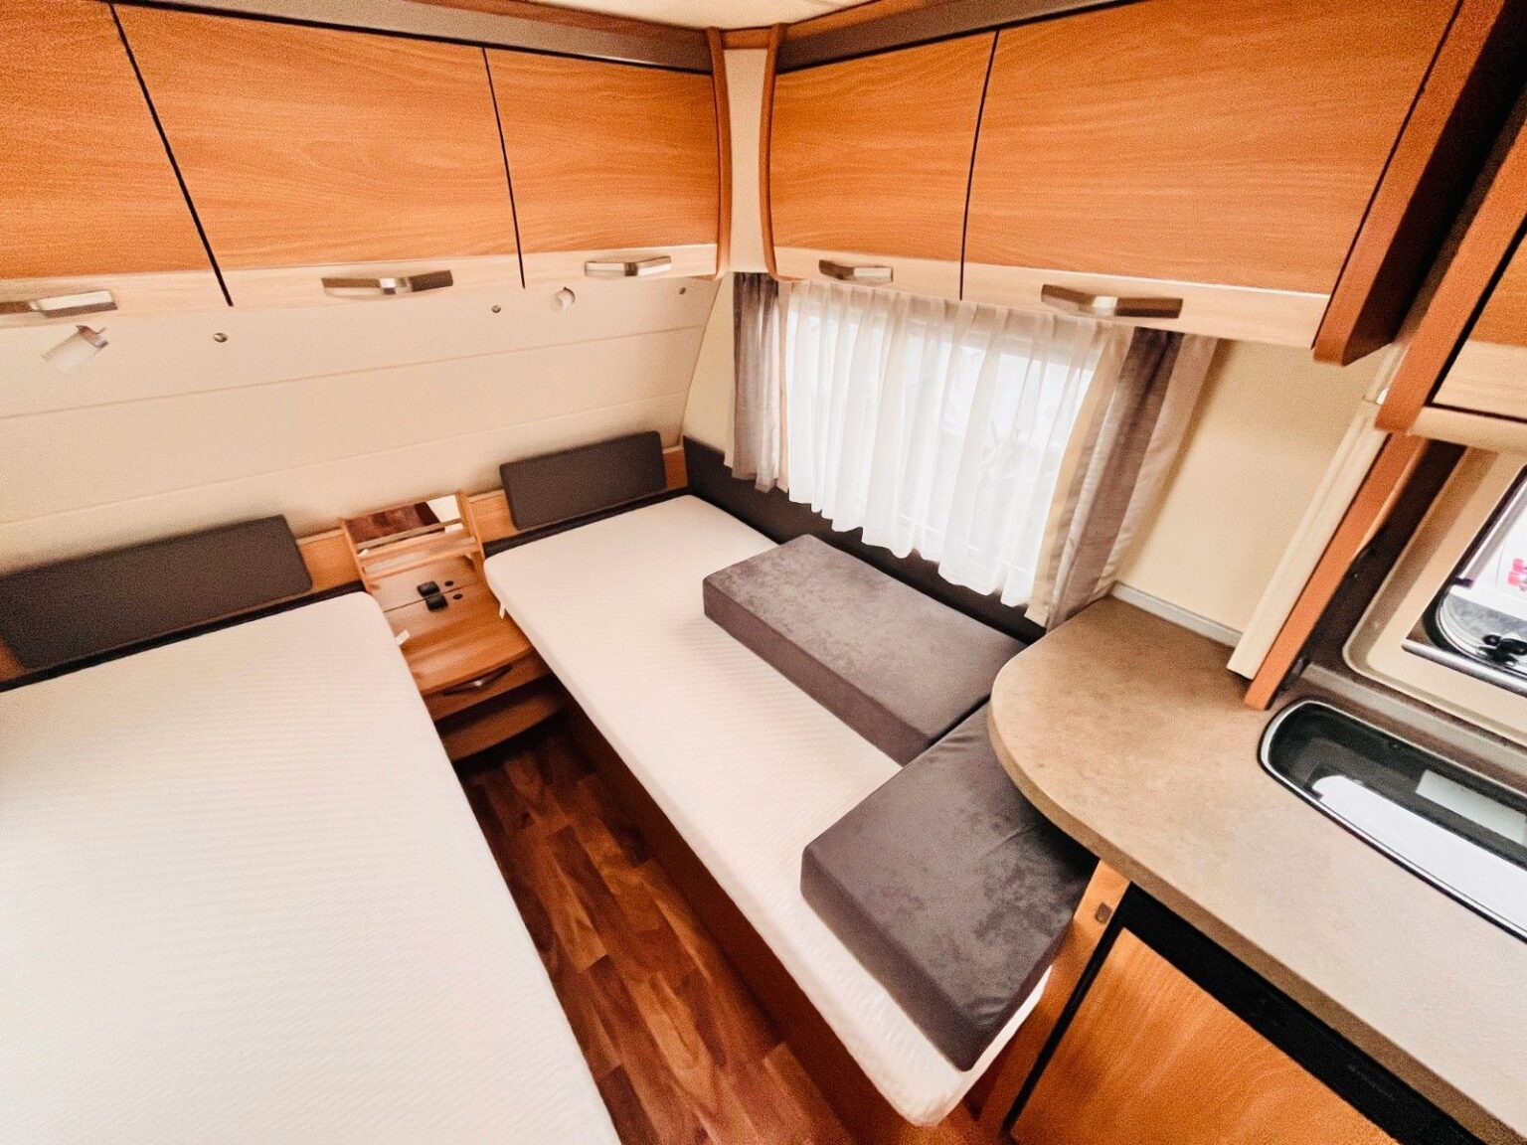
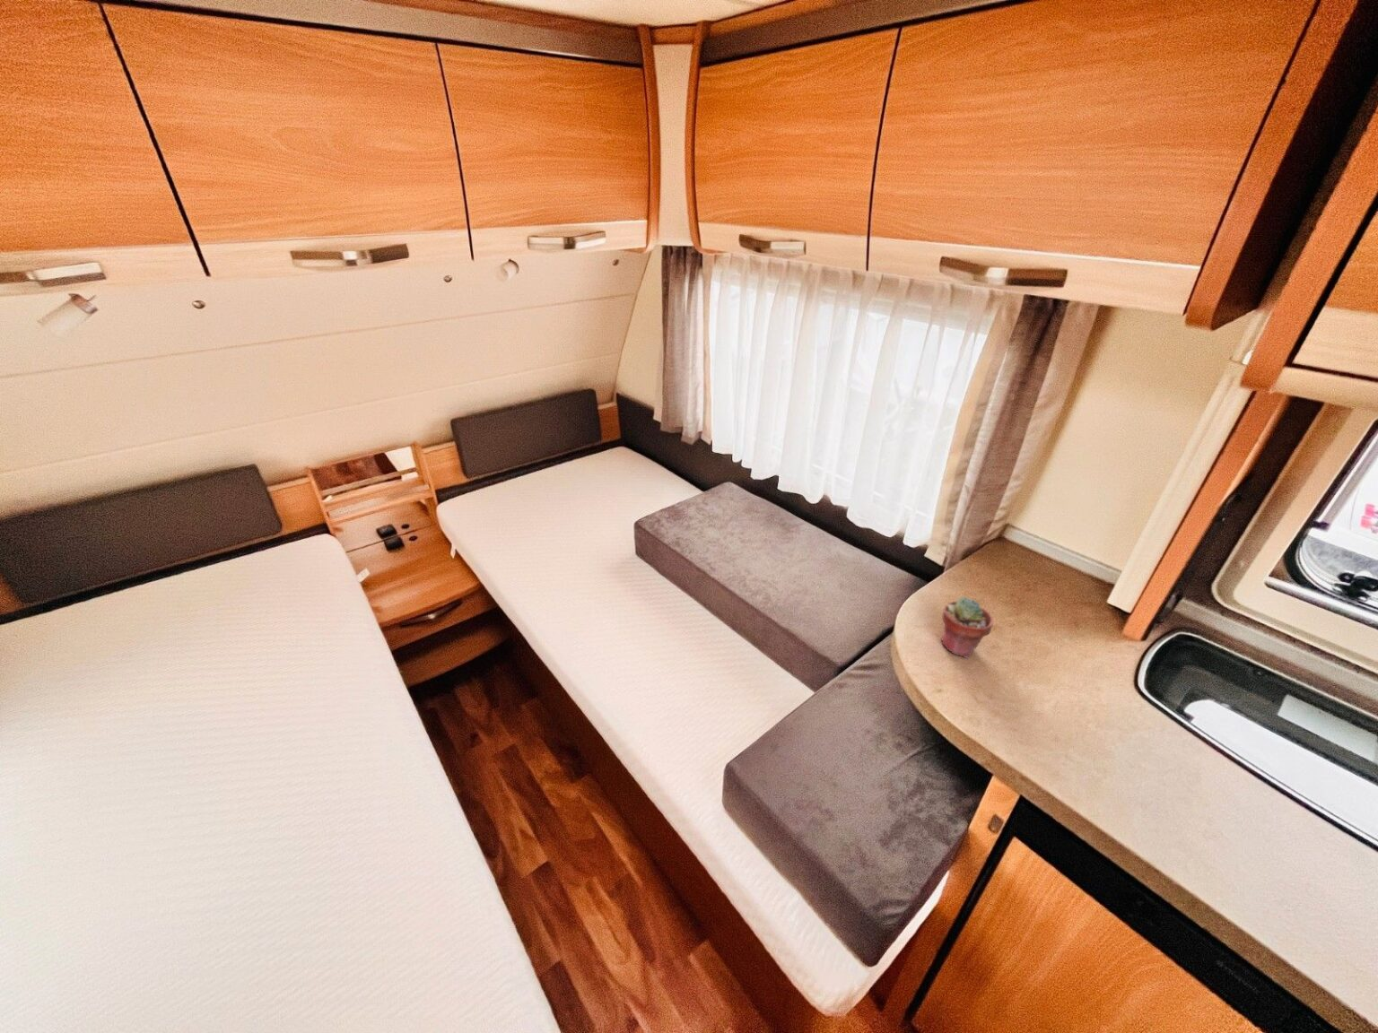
+ potted succulent (965, 623)
